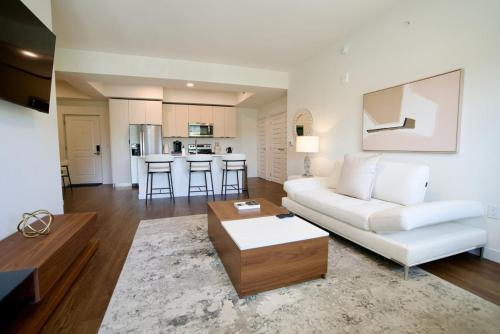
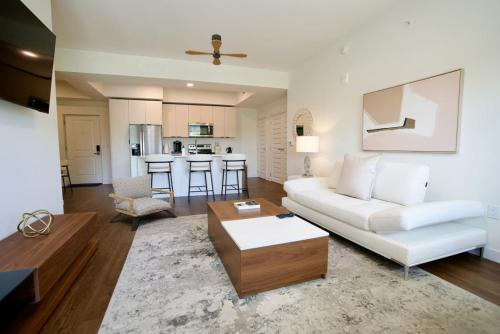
+ armchair (143, 198)
+ ceiling fan (216, 46)
